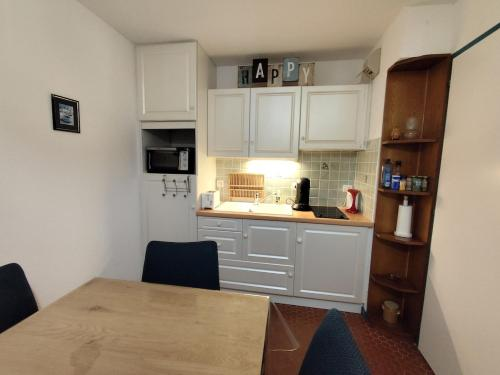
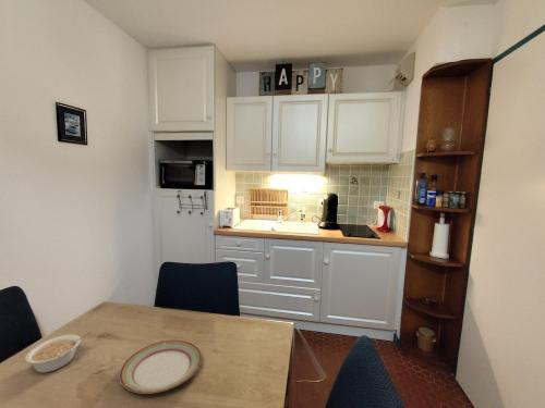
+ plate (162, 366)
+ legume (57, 351)
